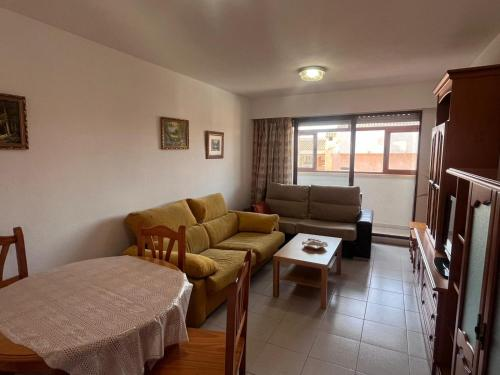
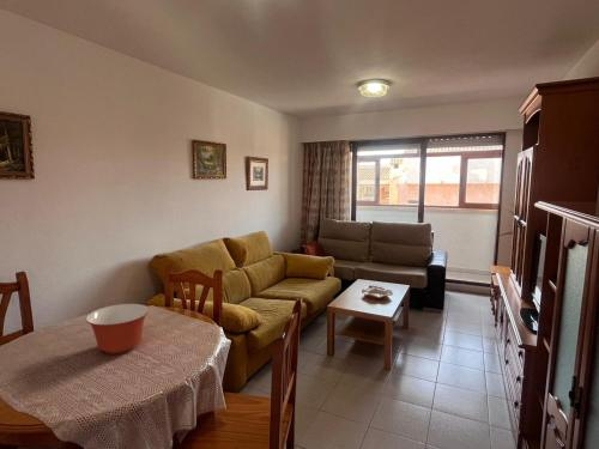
+ mixing bowl (119, 329)
